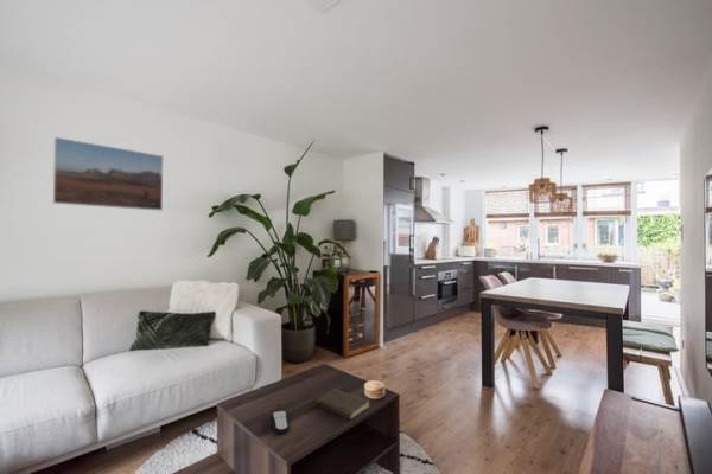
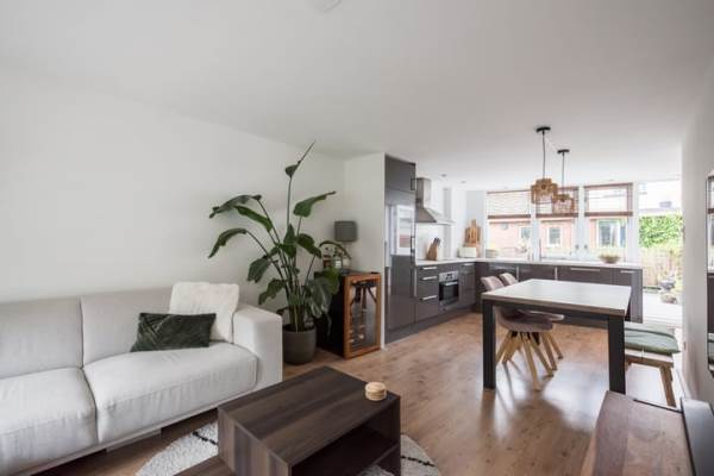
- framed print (113, 177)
- book (339, 404)
- remote control (280, 421)
